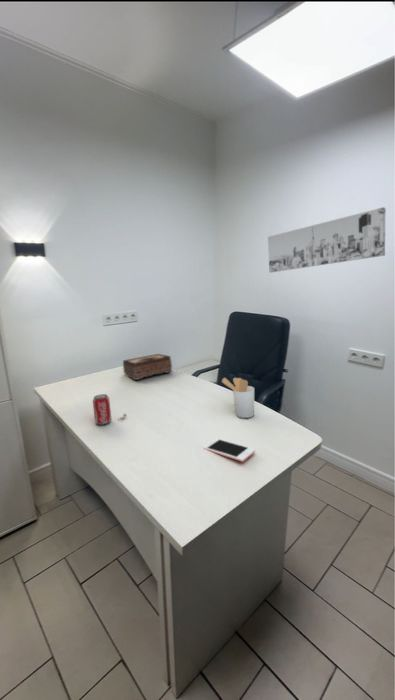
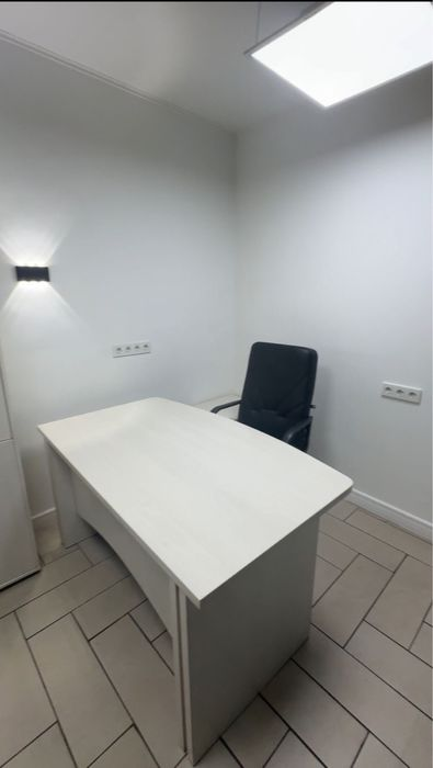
- wall art (318, 244)
- tissue box (147, 366)
- beverage can (108, 407)
- cell phone (228, 449)
- utensil holder (238, 395)
